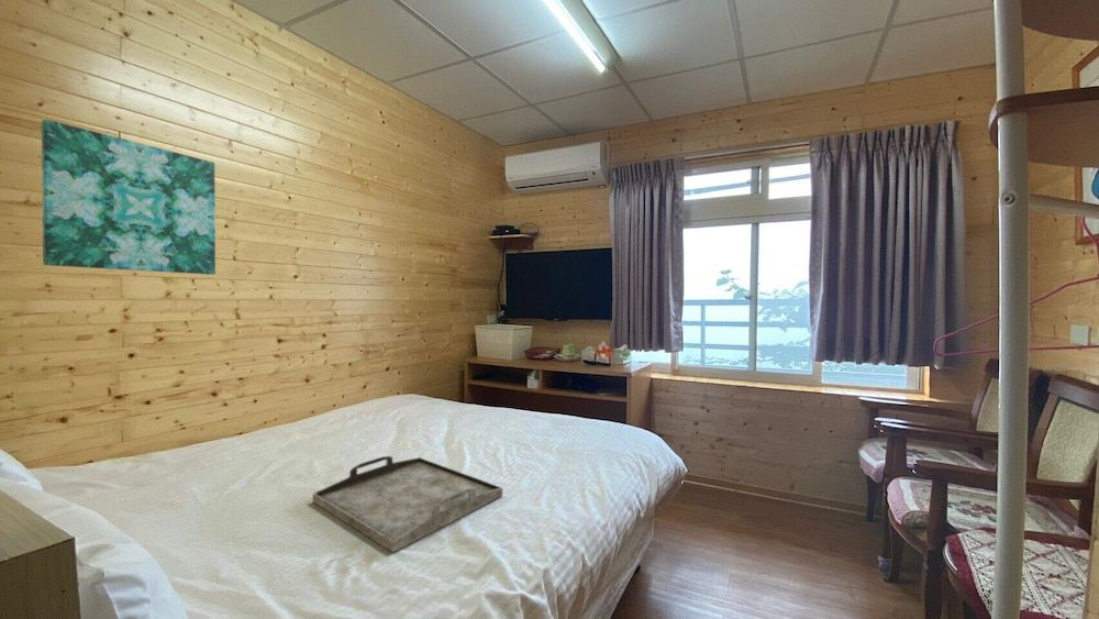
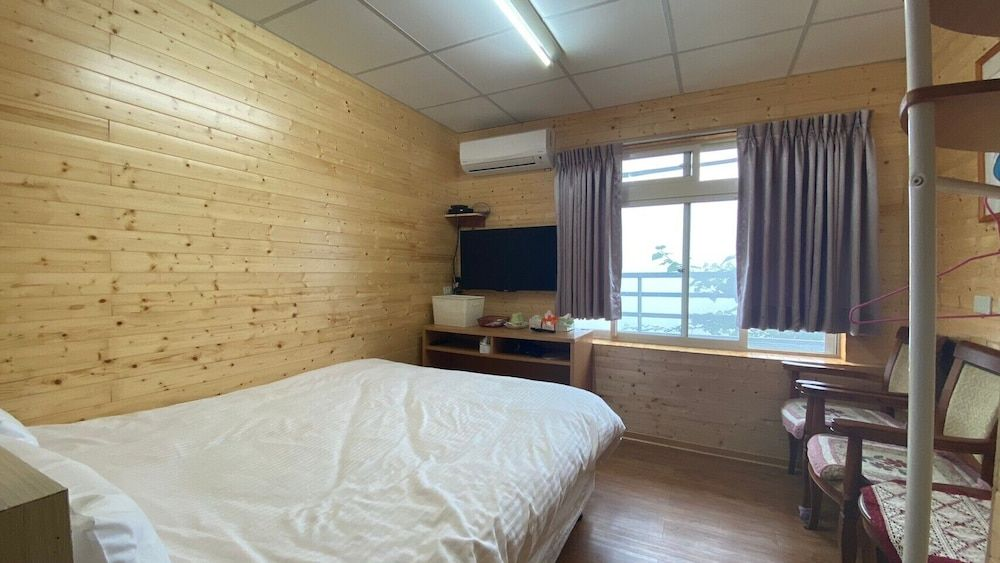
- serving tray (409, 487)
- wall art (138, 207)
